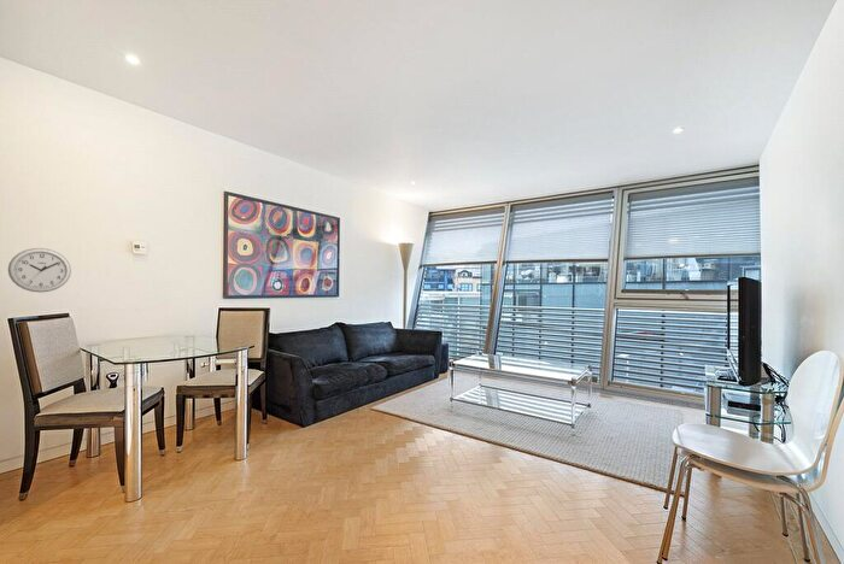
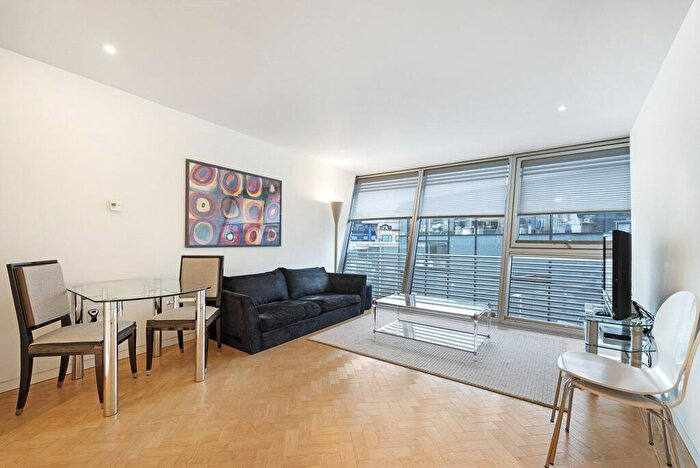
- wall clock (41, 270)
